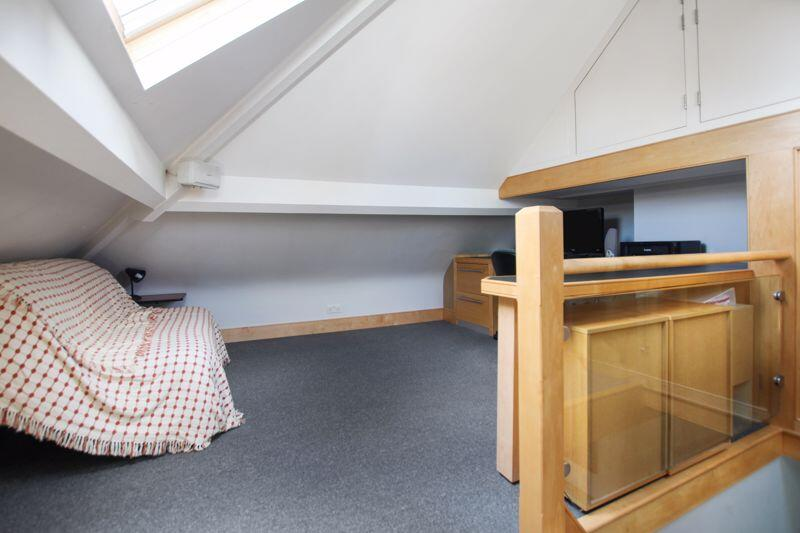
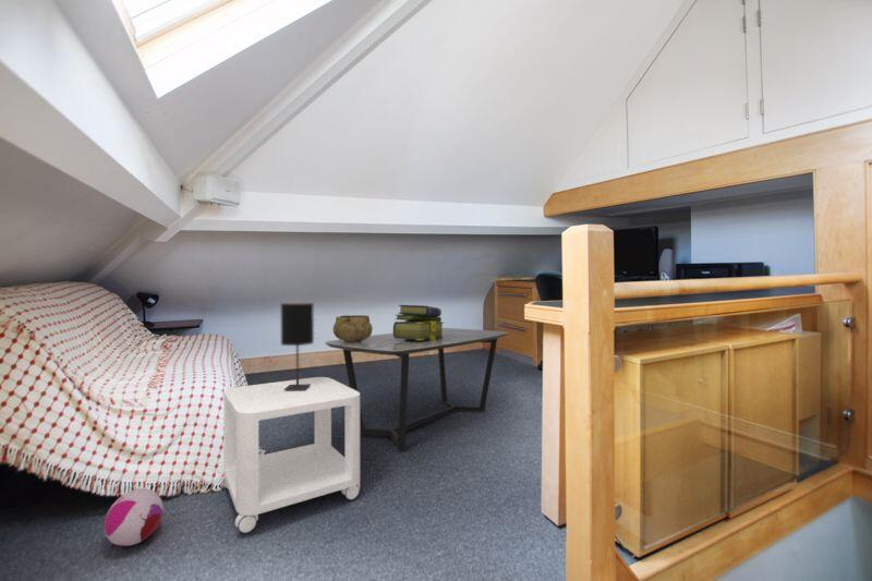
+ table lamp (296, 346)
+ side table (292, 448)
+ plush toy (134, 516)
+ decorative bowl (352, 328)
+ stack of books (419, 320)
+ coffee table (440, 379)
